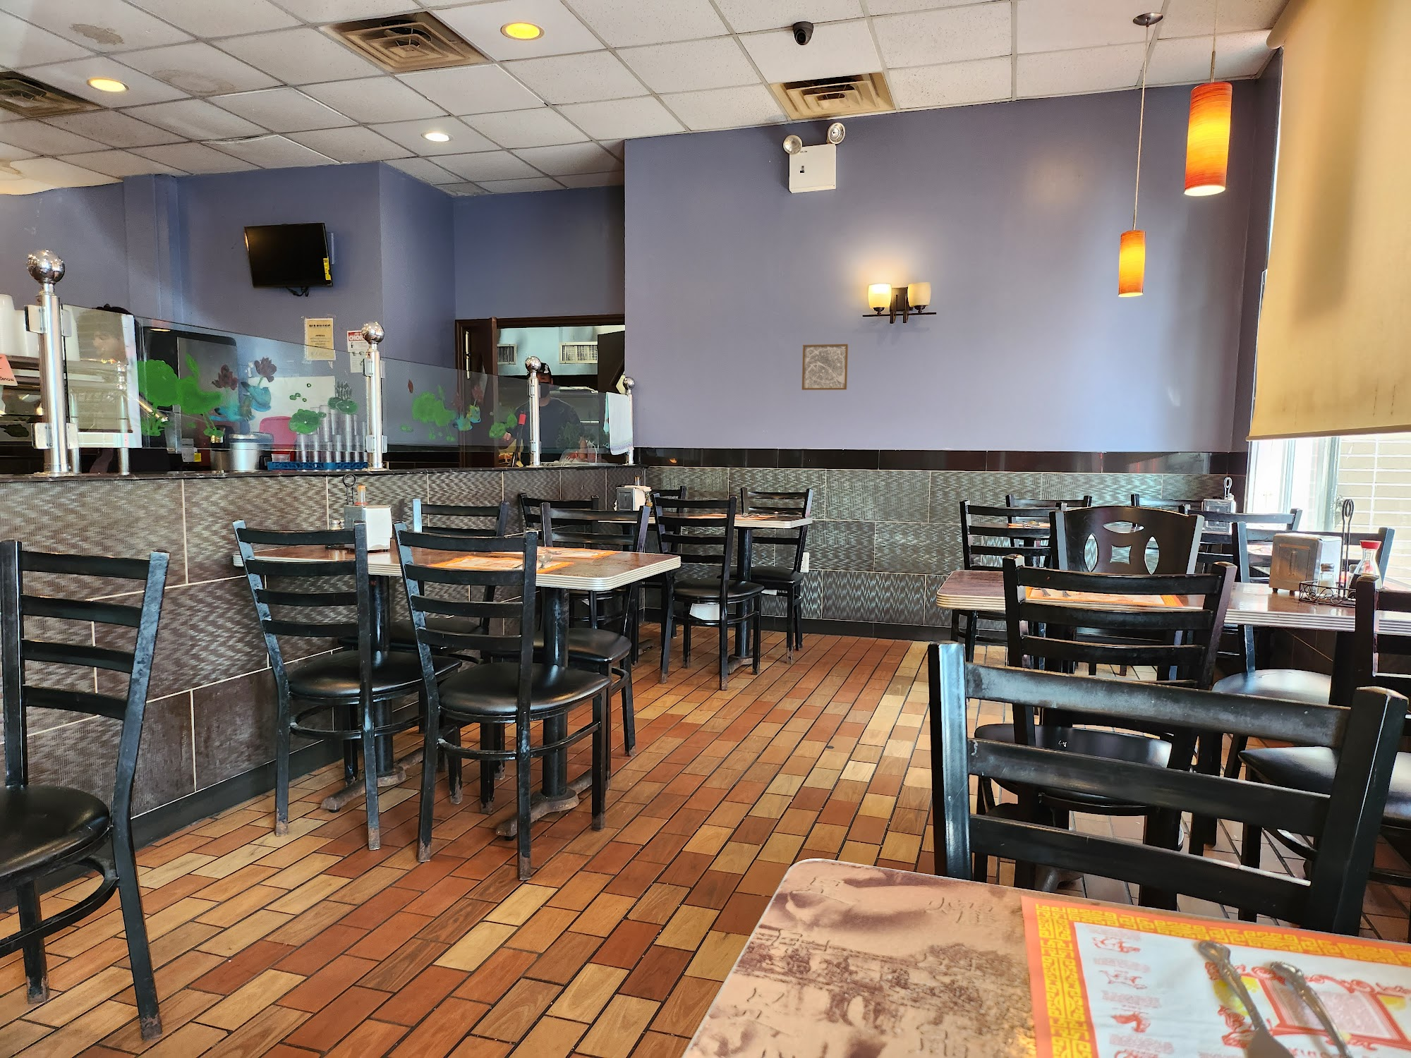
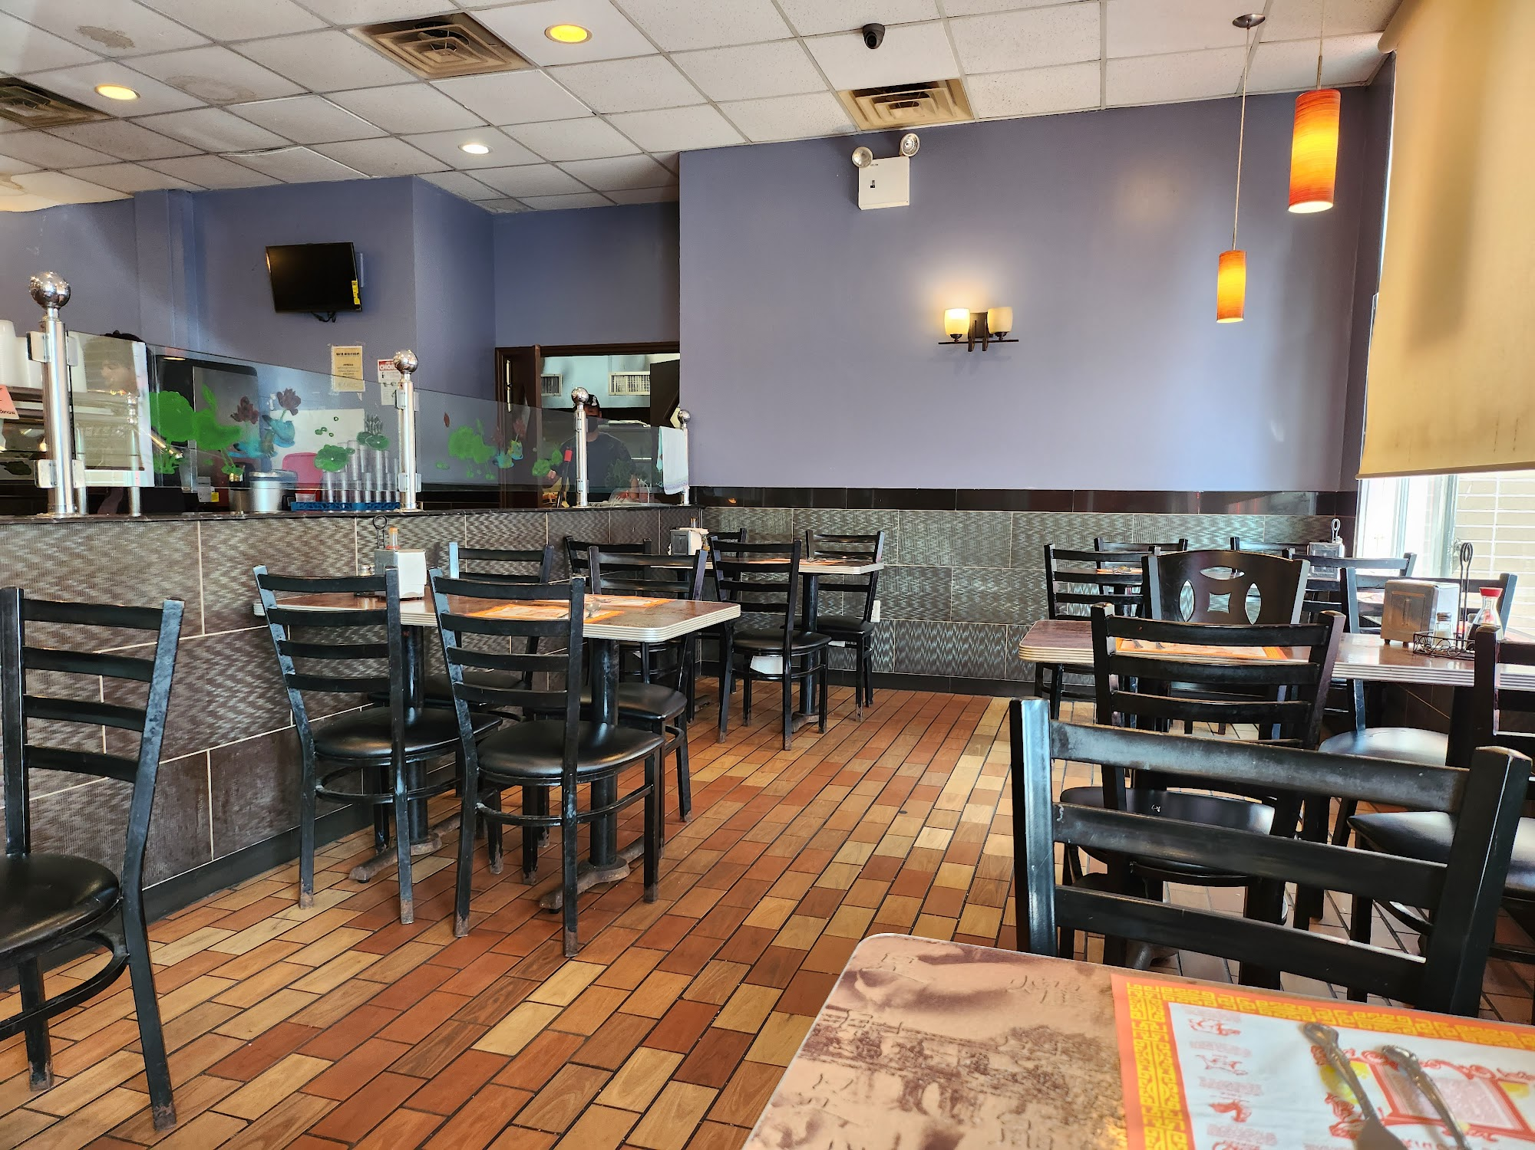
- wall art (824, 367)
